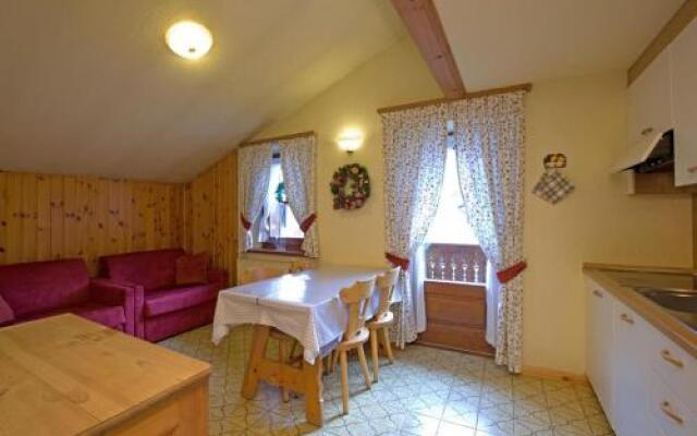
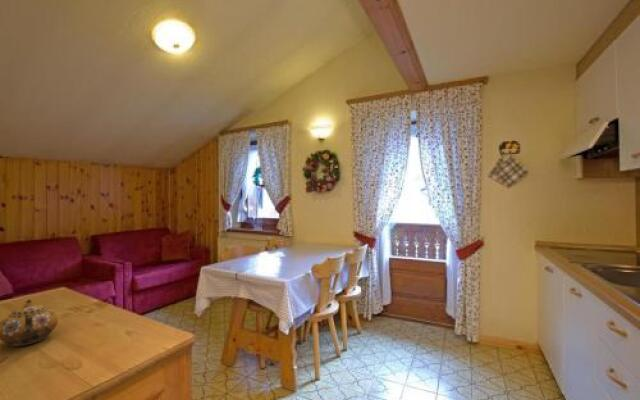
+ teapot (28, 320)
